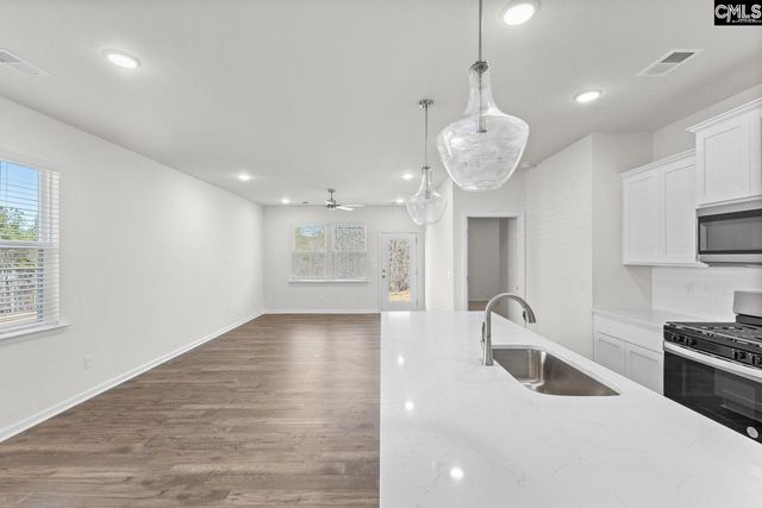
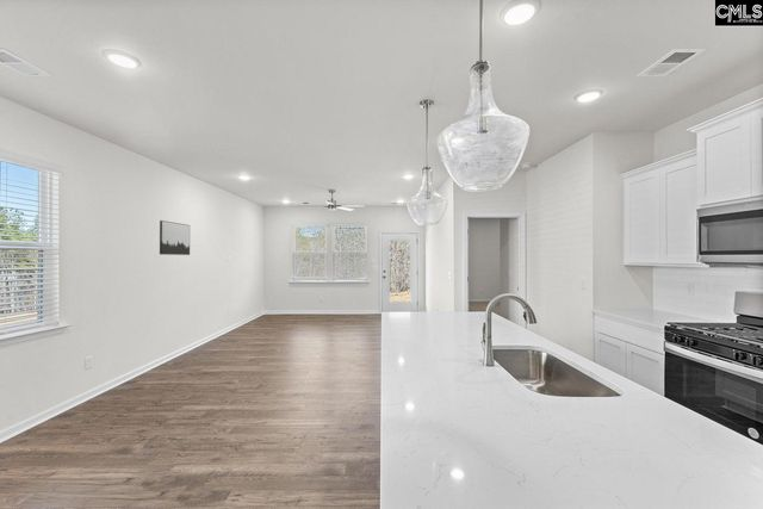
+ wall art (175, 238)
